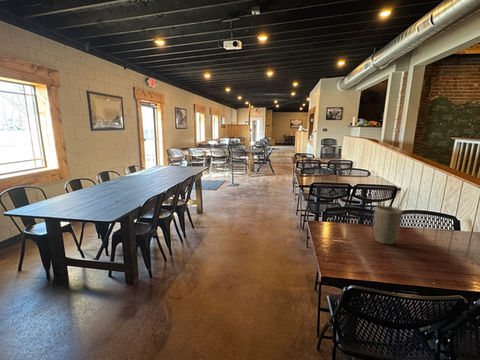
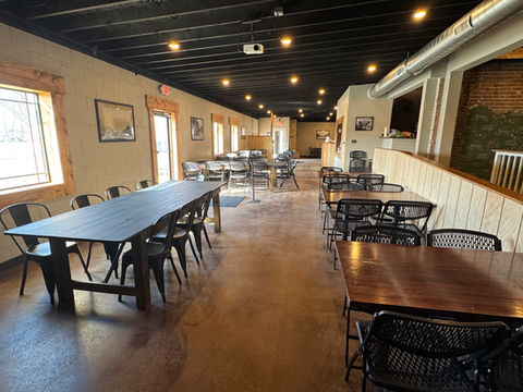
- plant pot (386, 225)
